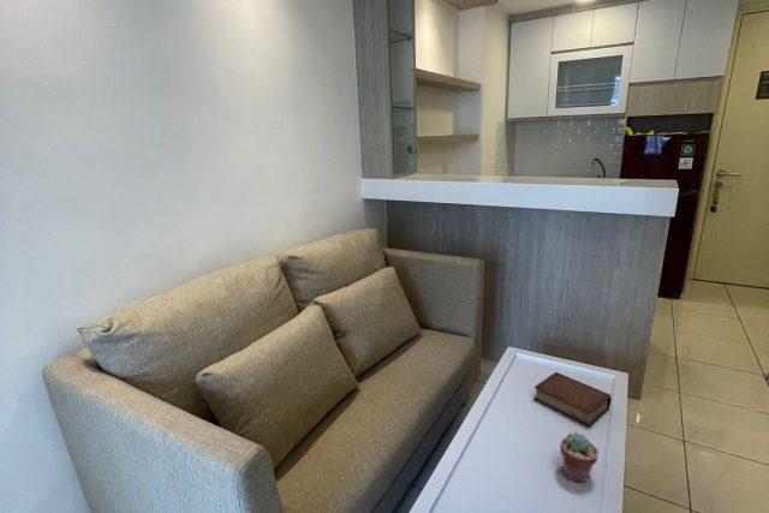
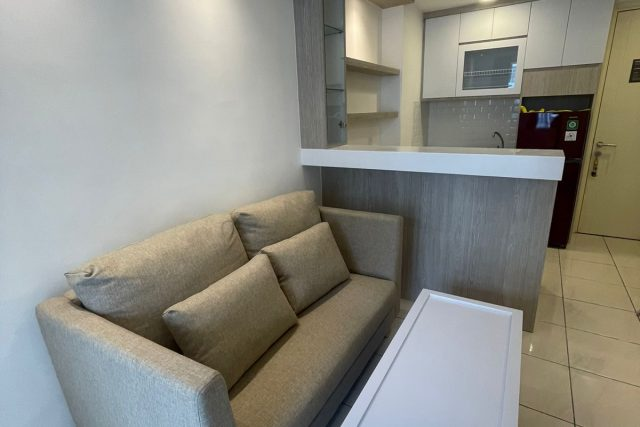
- book (571, 396)
- potted succulent (578, 454)
